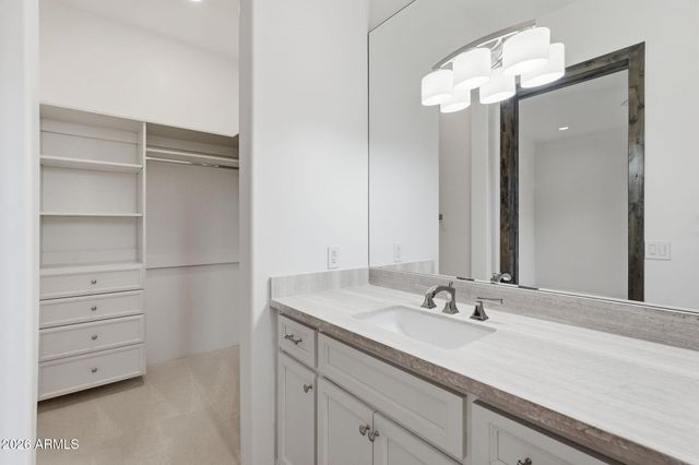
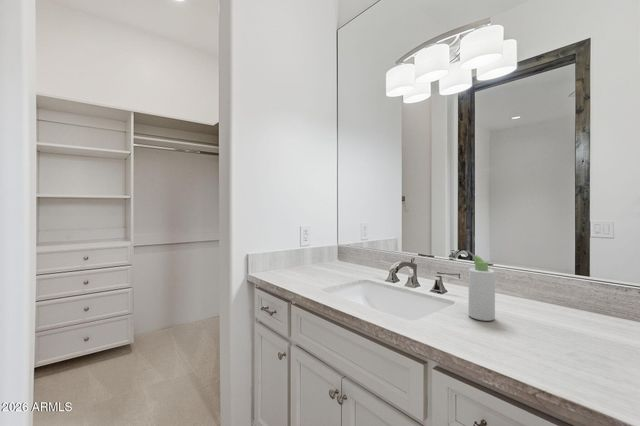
+ bottle (479, 283)
